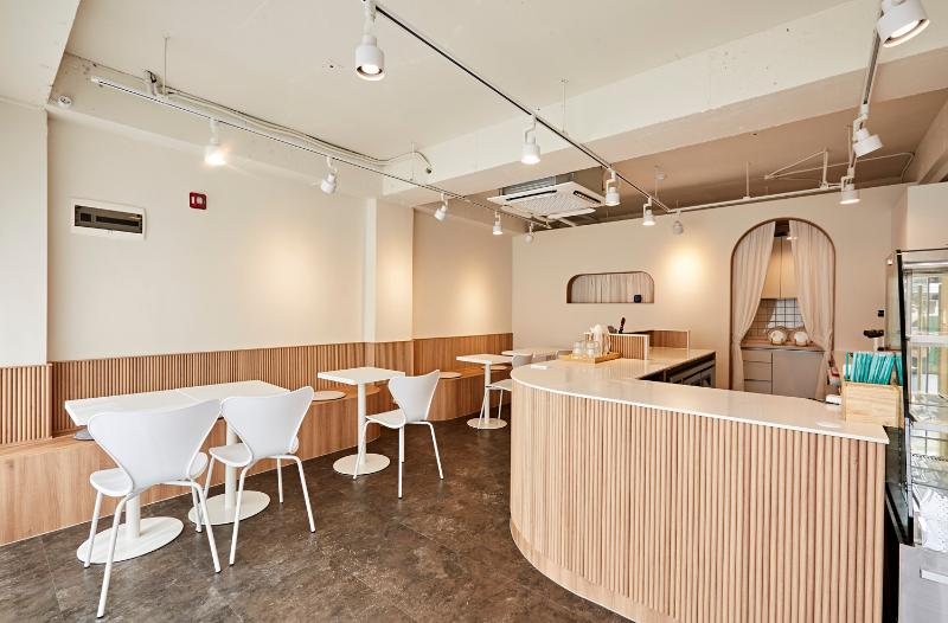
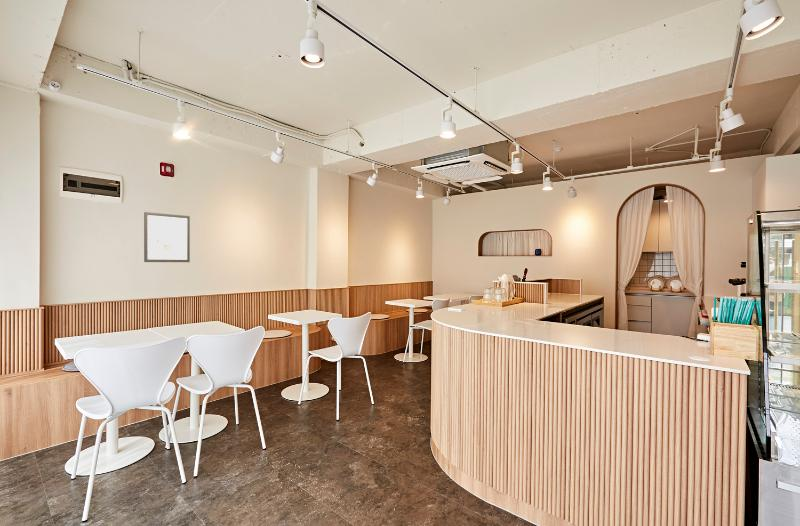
+ wall art (167, 238)
